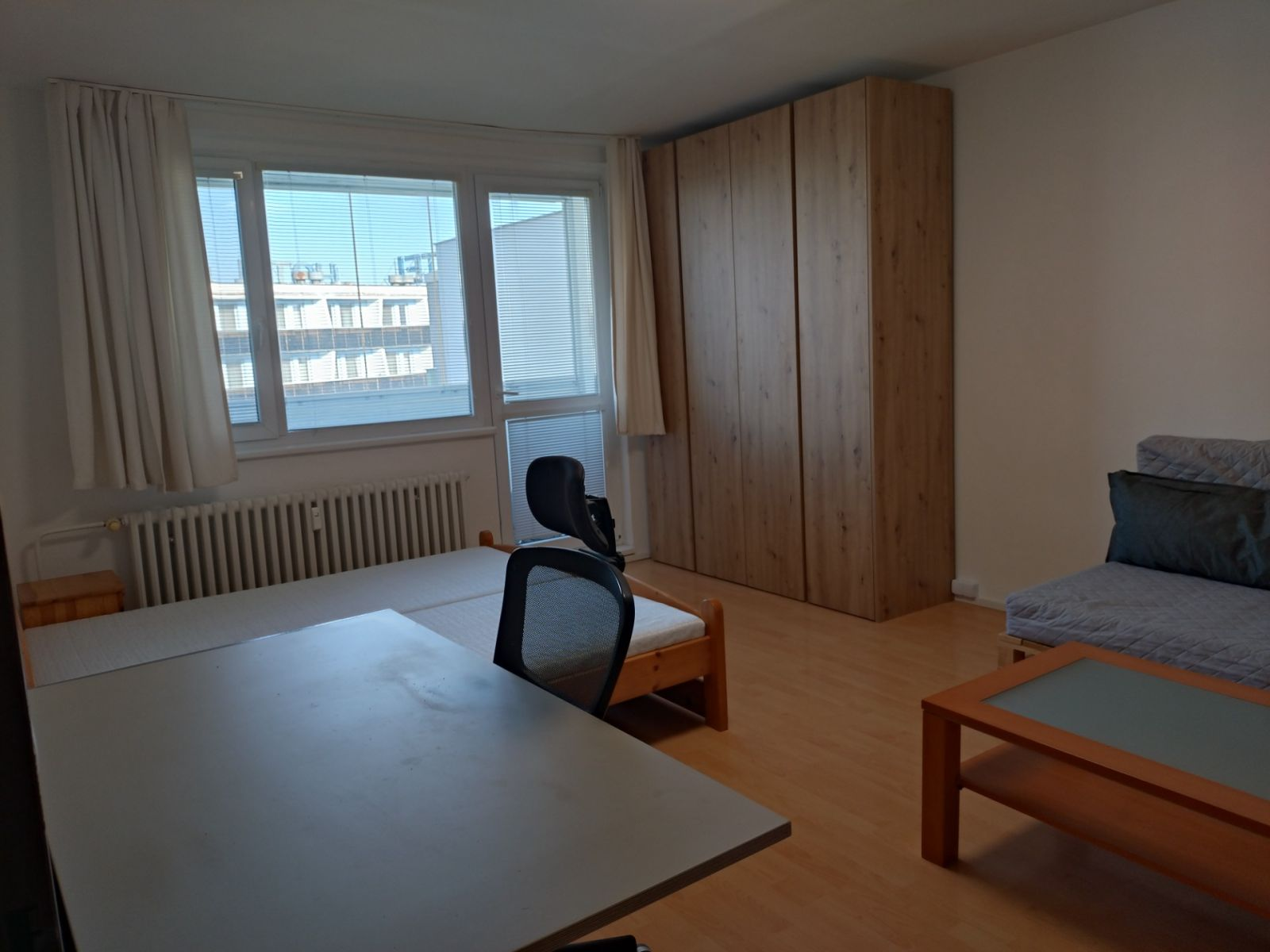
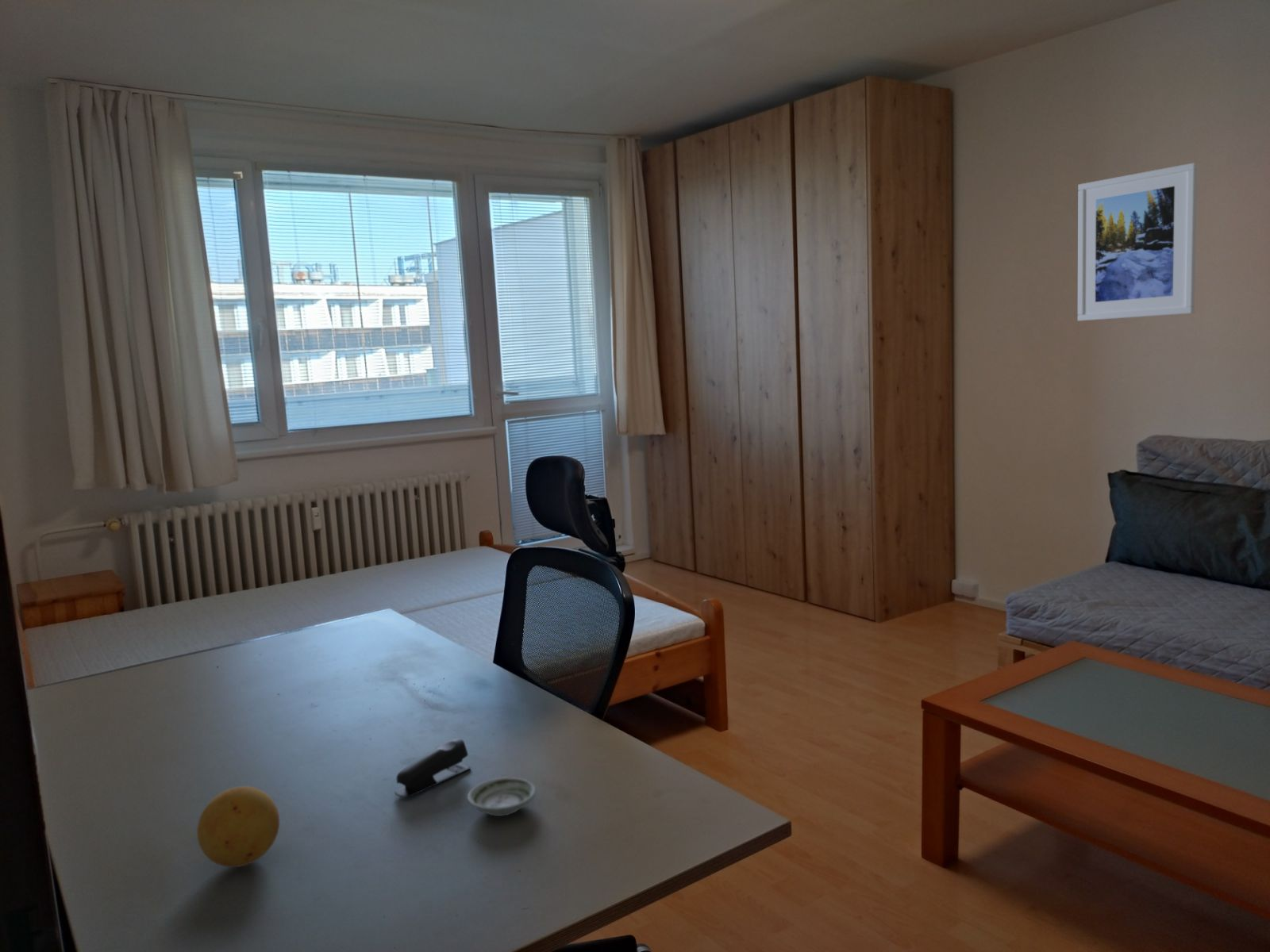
+ stapler (432, 766)
+ fruit (239, 826)
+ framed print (1133, 246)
+ saucer (502, 800)
